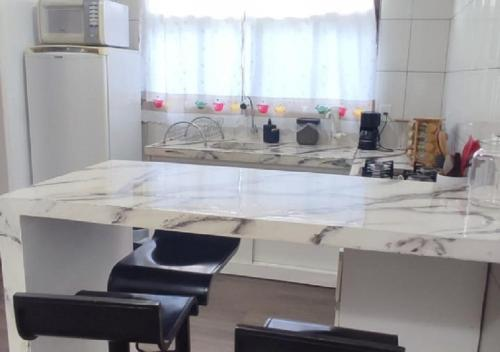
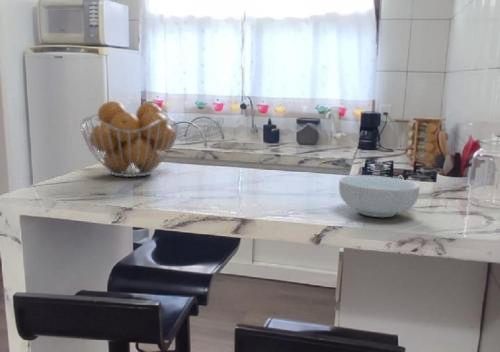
+ fruit basket (130, 138)
+ cereal bowl (377, 197)
